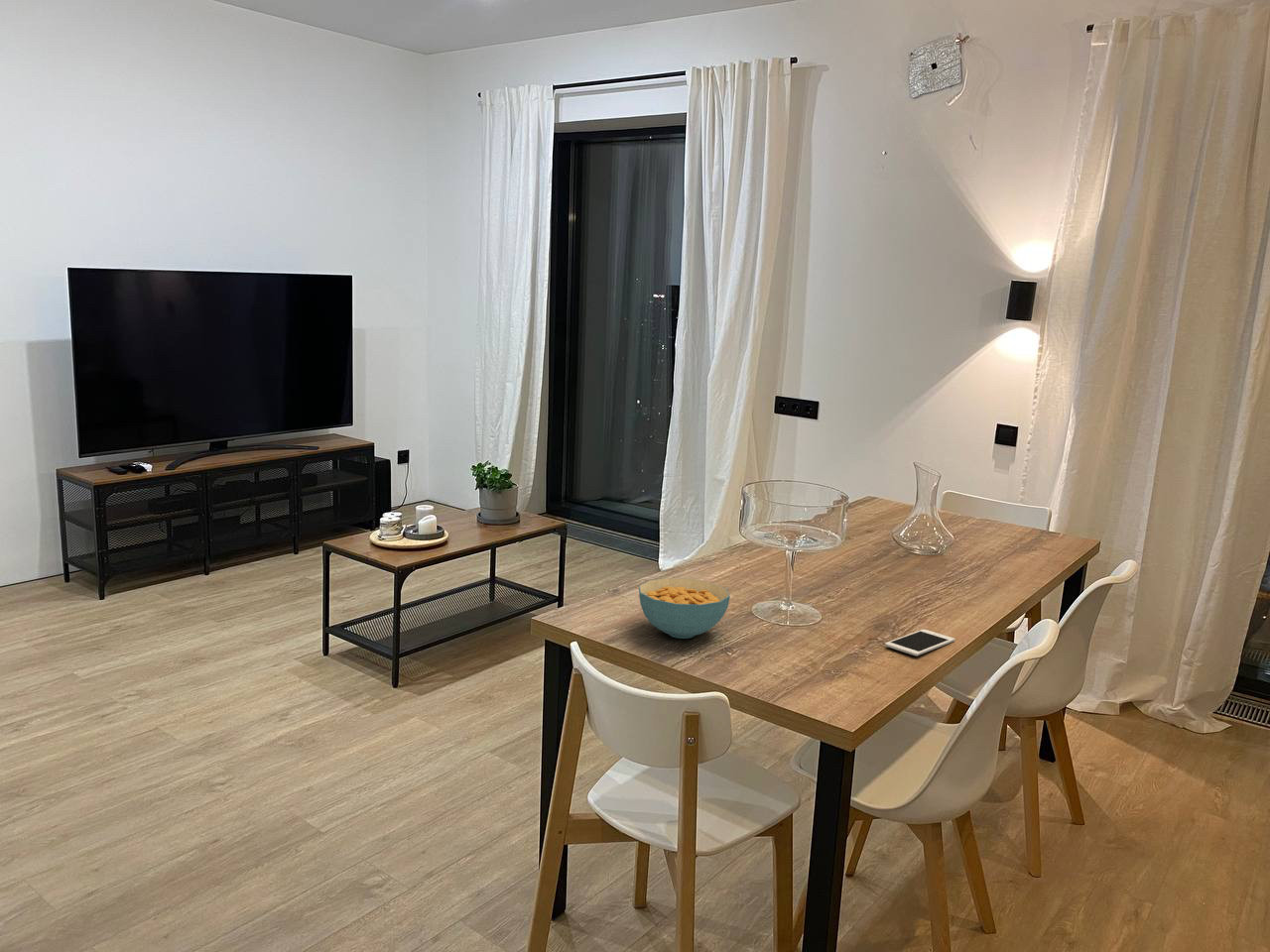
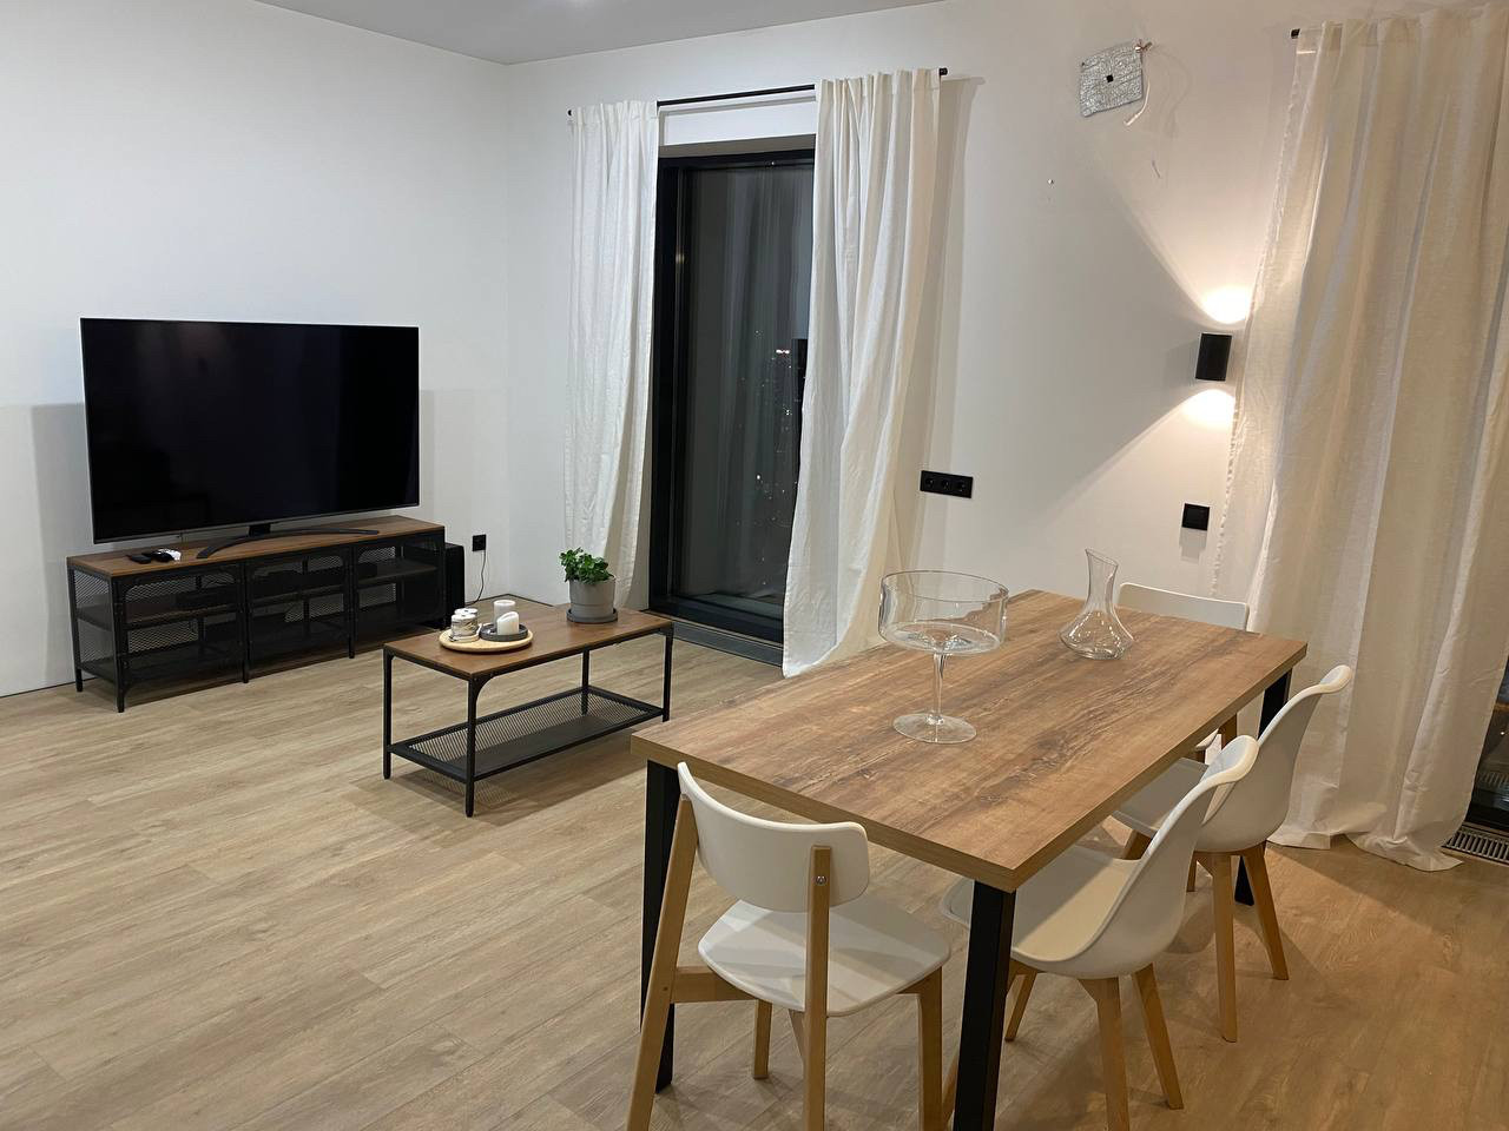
- cereal bowl (682, 612)
- cell phone (920, 642)
